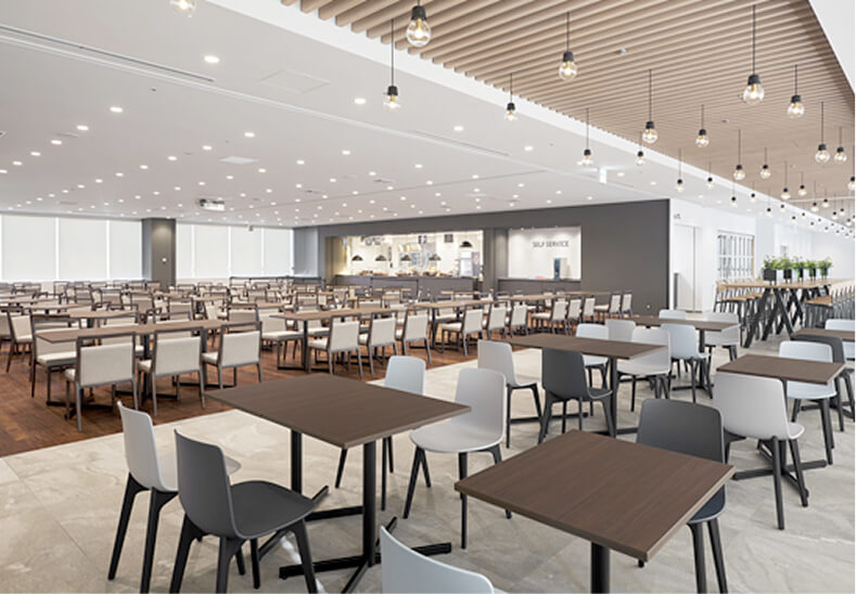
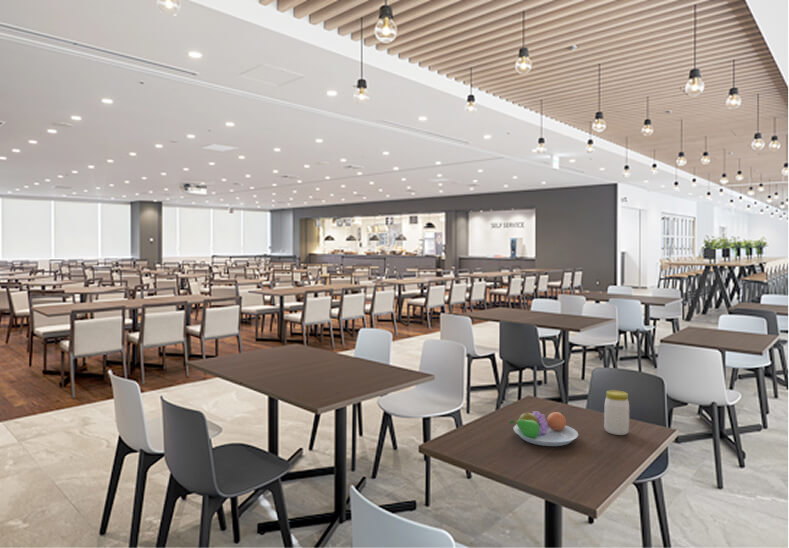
+ jar (616, 412)
+ fruit bowl (542, 424)
